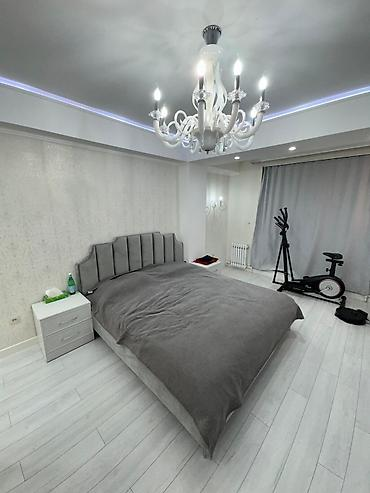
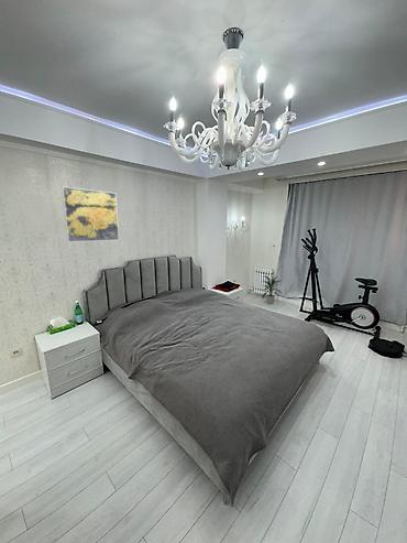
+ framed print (92, 216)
+ indoor plant (270, 289)
